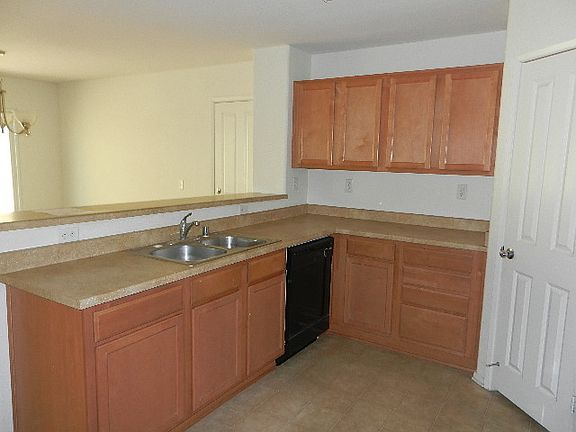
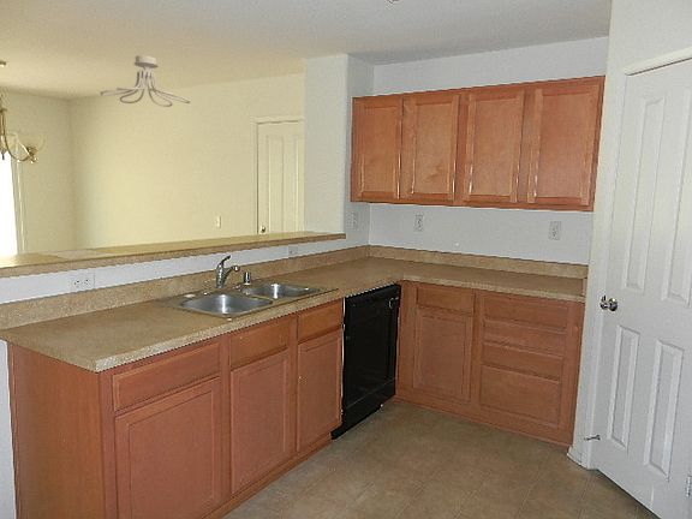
+ ceiling light fixture (145, 78)
